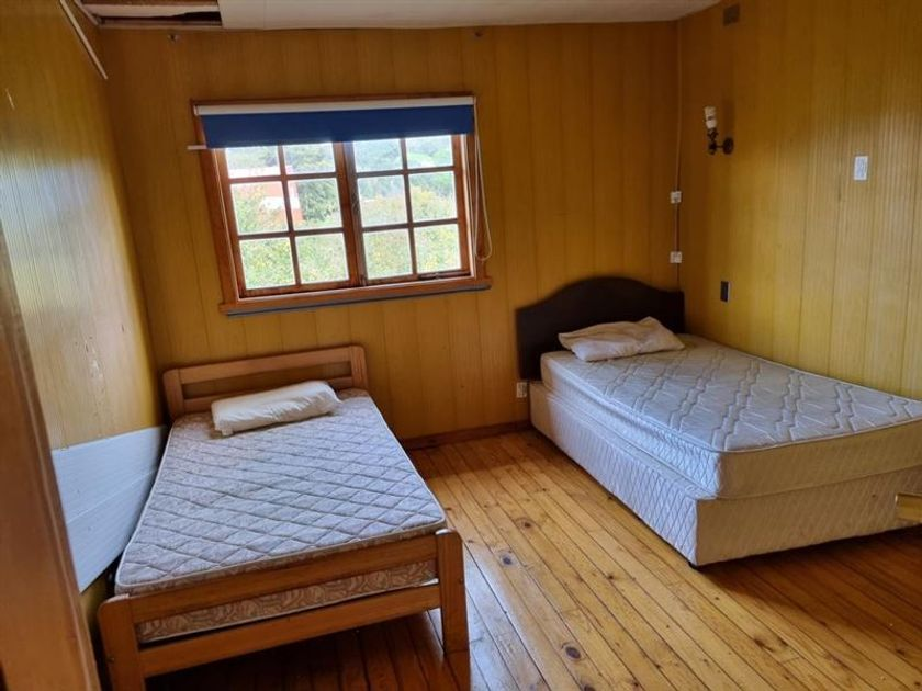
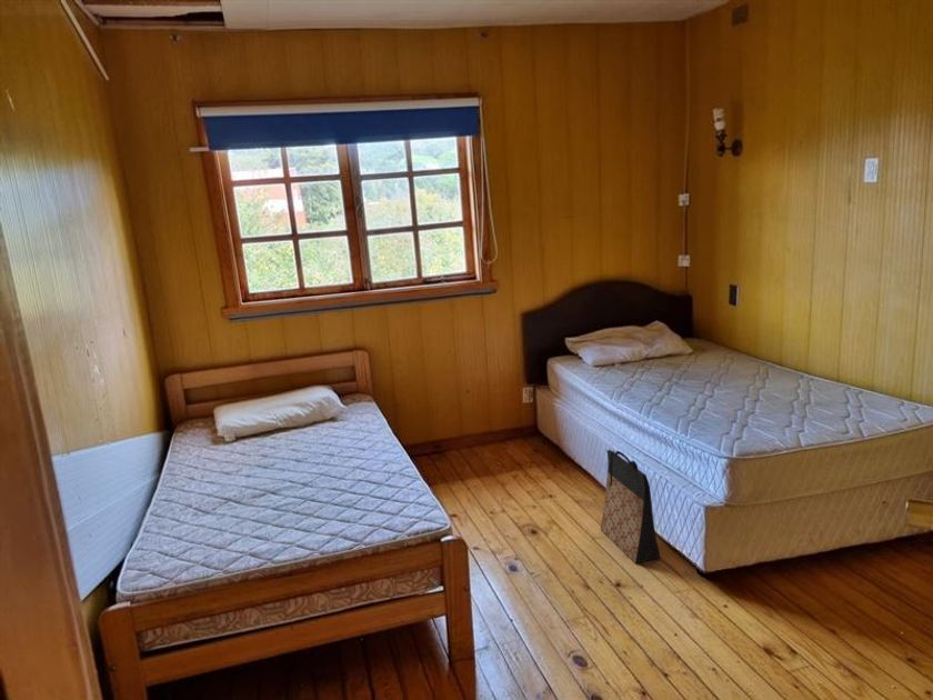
+ bag (626, 499)
